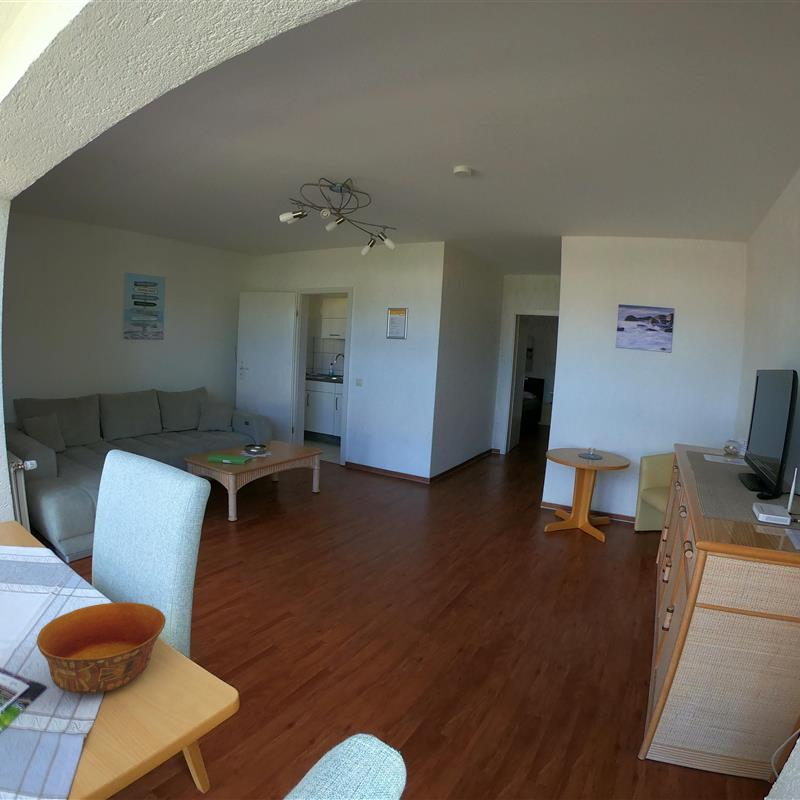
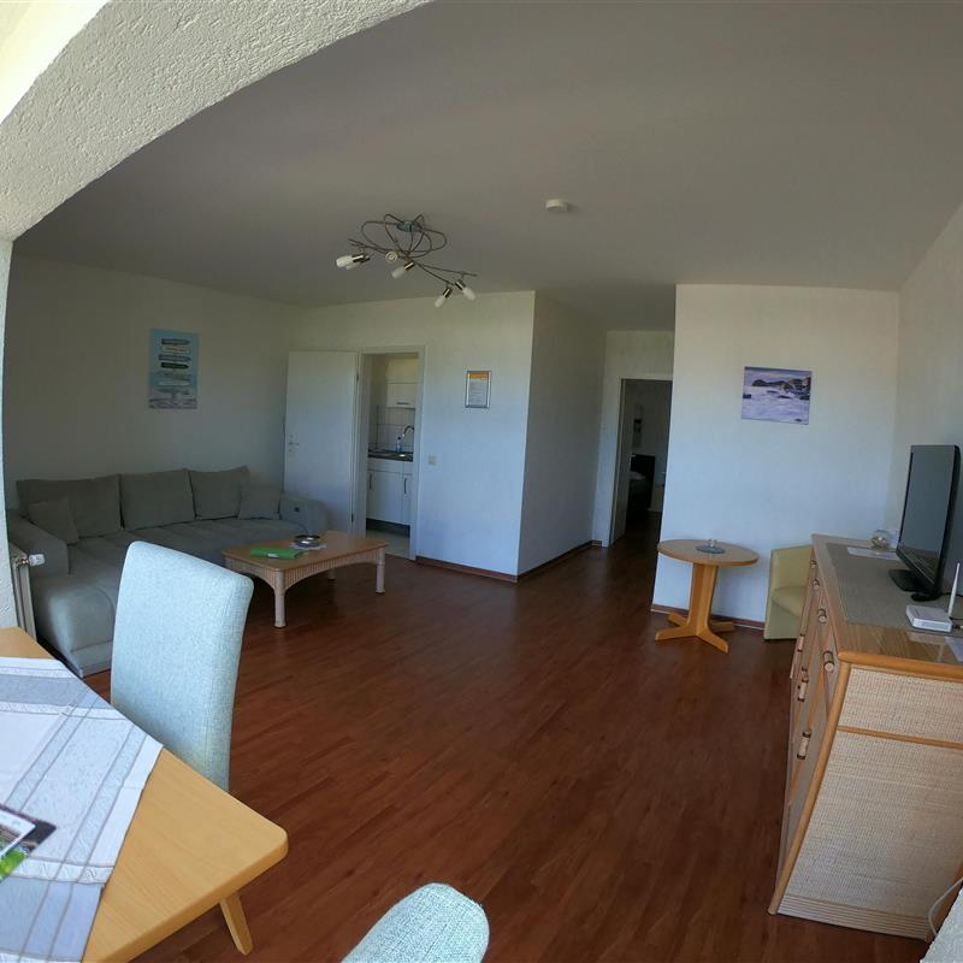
- bowl (104, 651)
